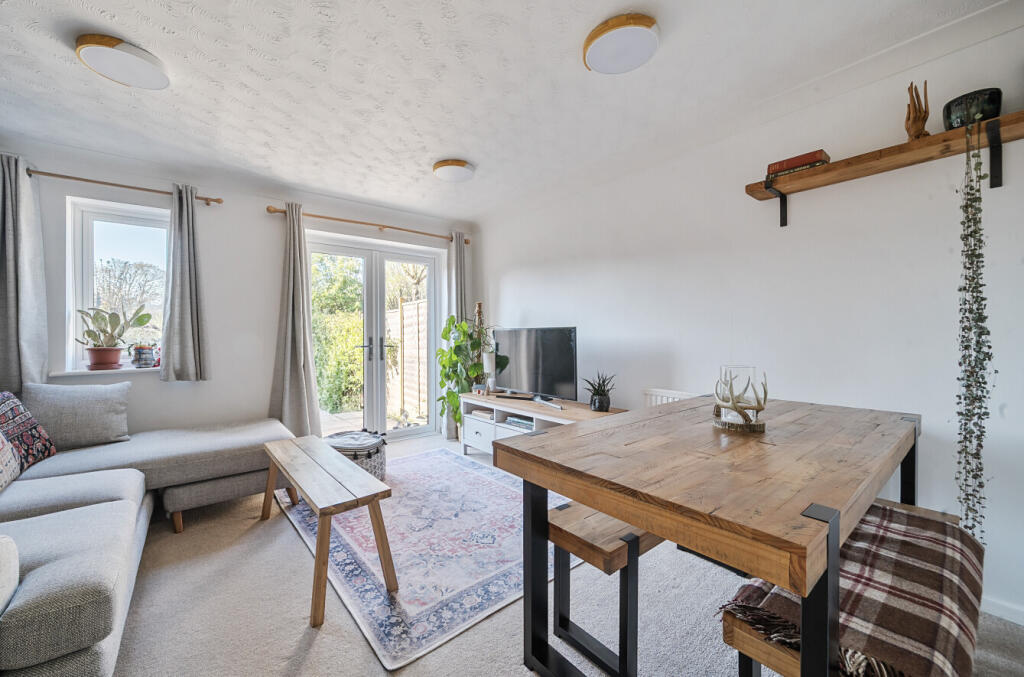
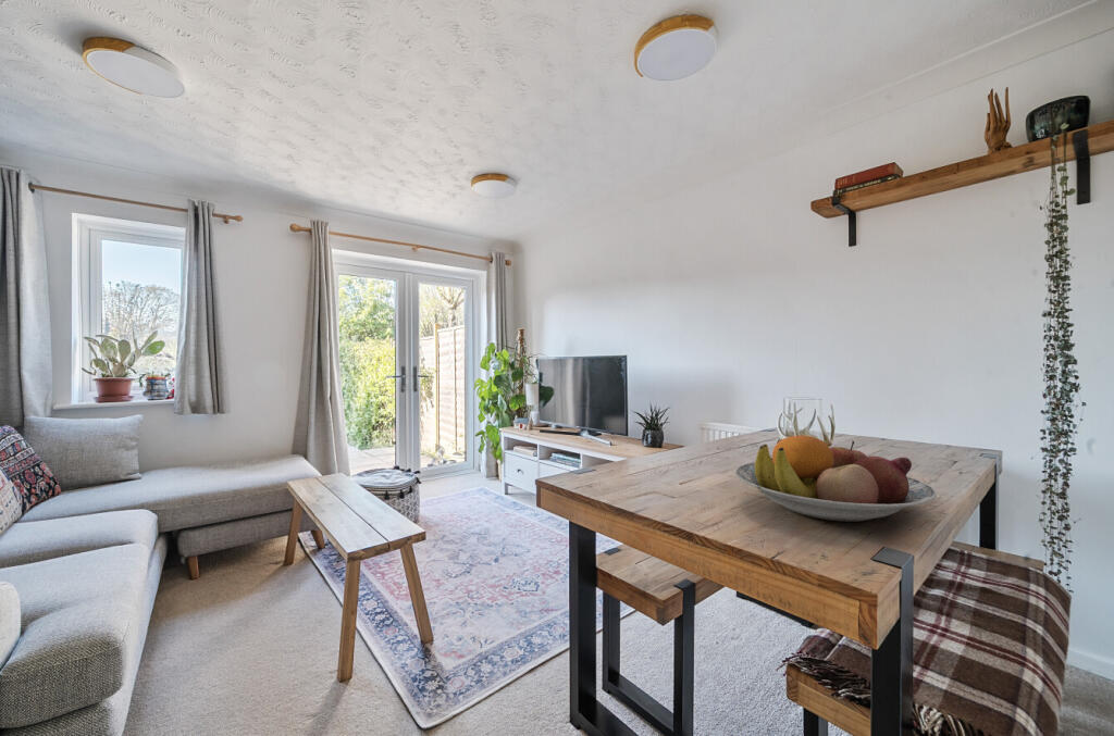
+ fruit bowl (826, 471)
